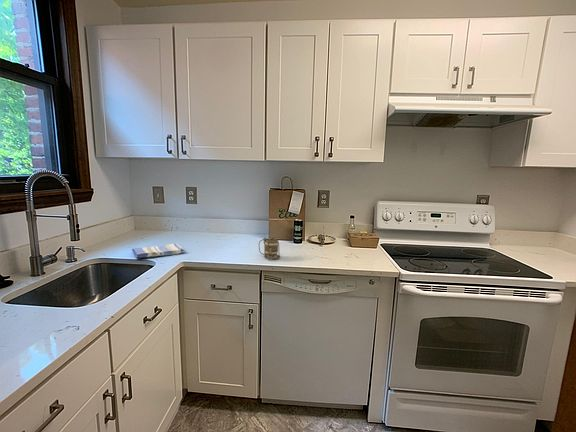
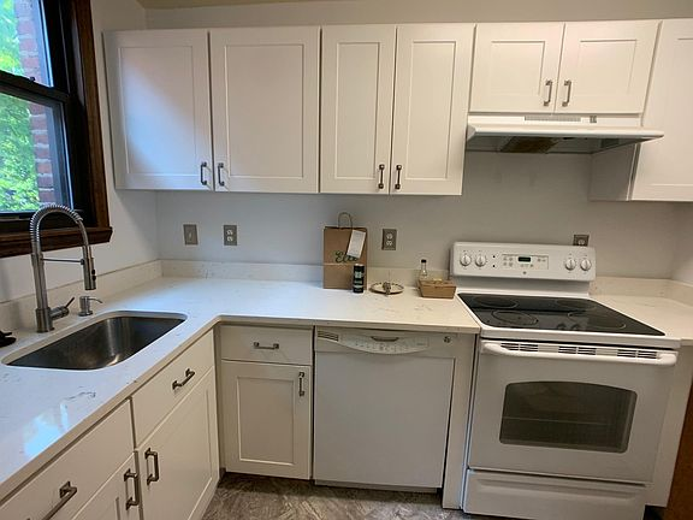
- mug (270, 247)
- dish towel (158, 249)
